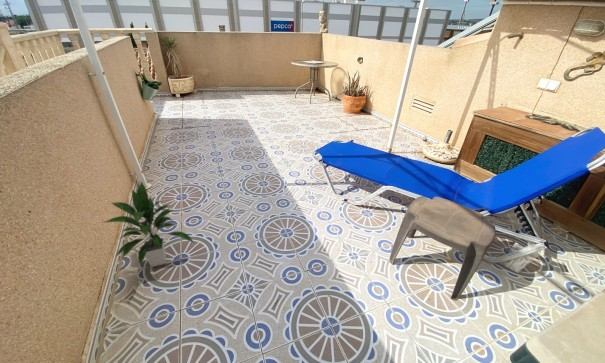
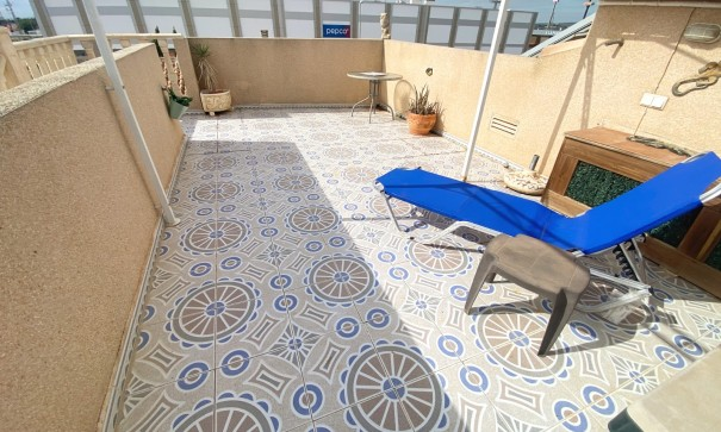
- indoor plant (150, 229)
